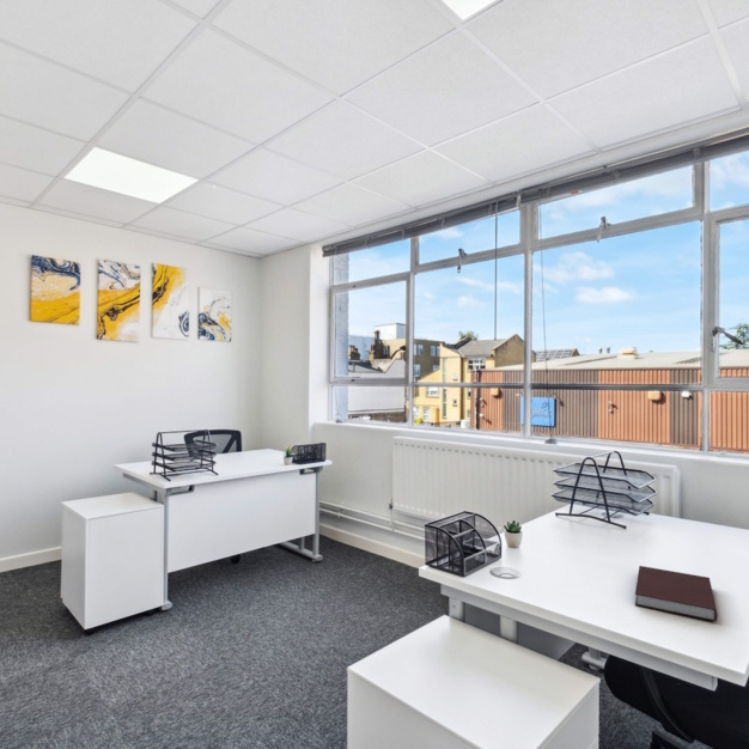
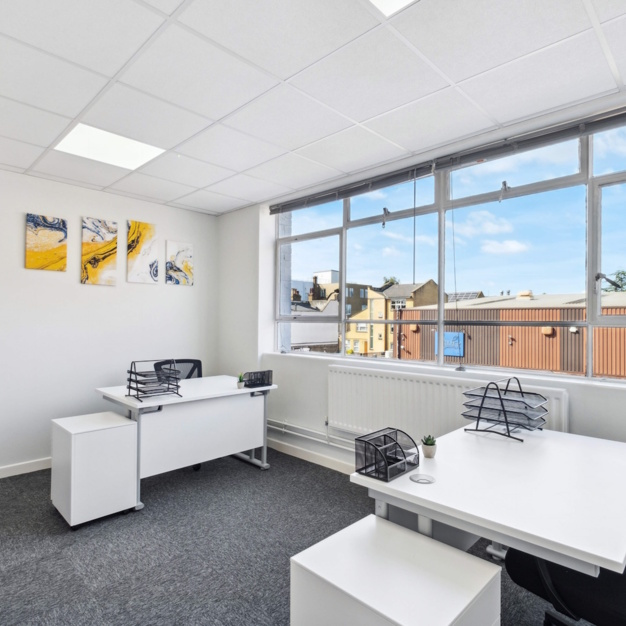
- notebook (674, 590)
